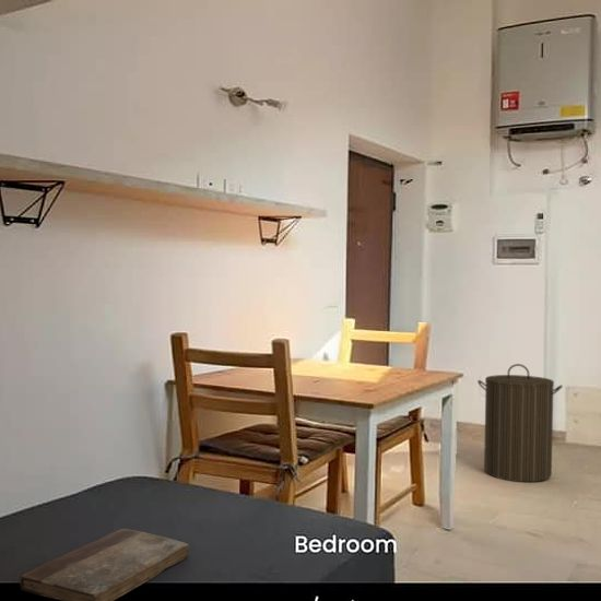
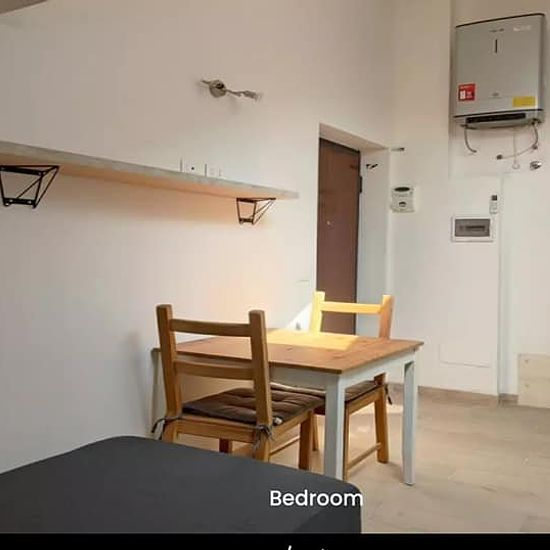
- laundry hamper (518, 419)
- book (109, 564)
